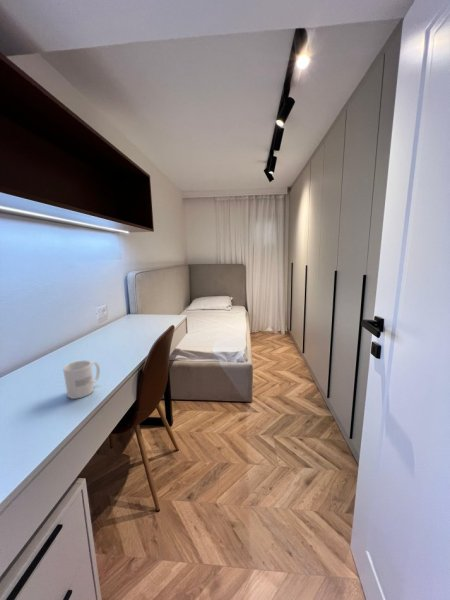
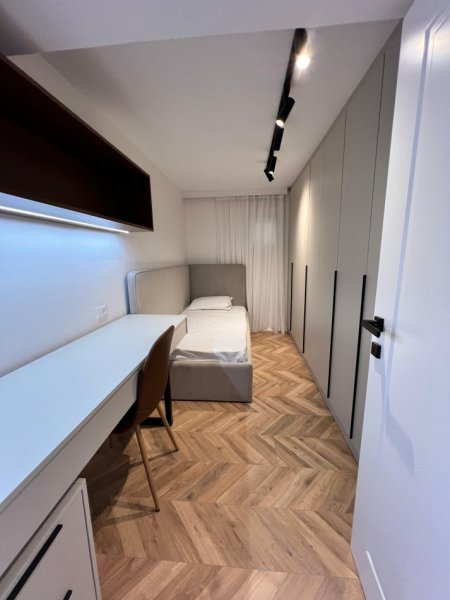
- mug (81, 376)
